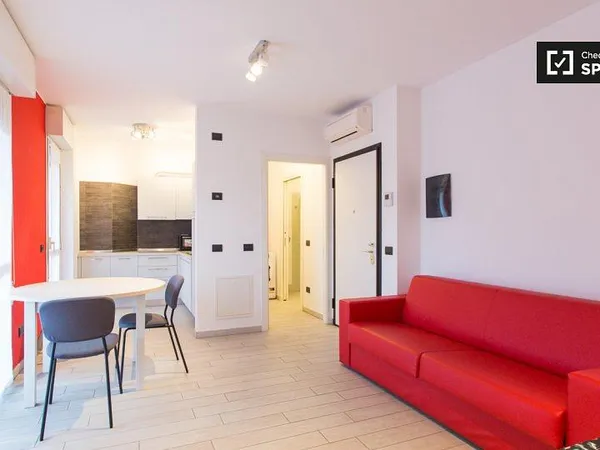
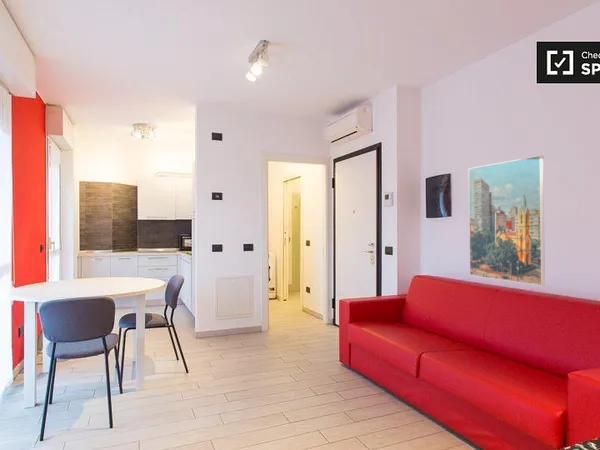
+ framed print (503, 221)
